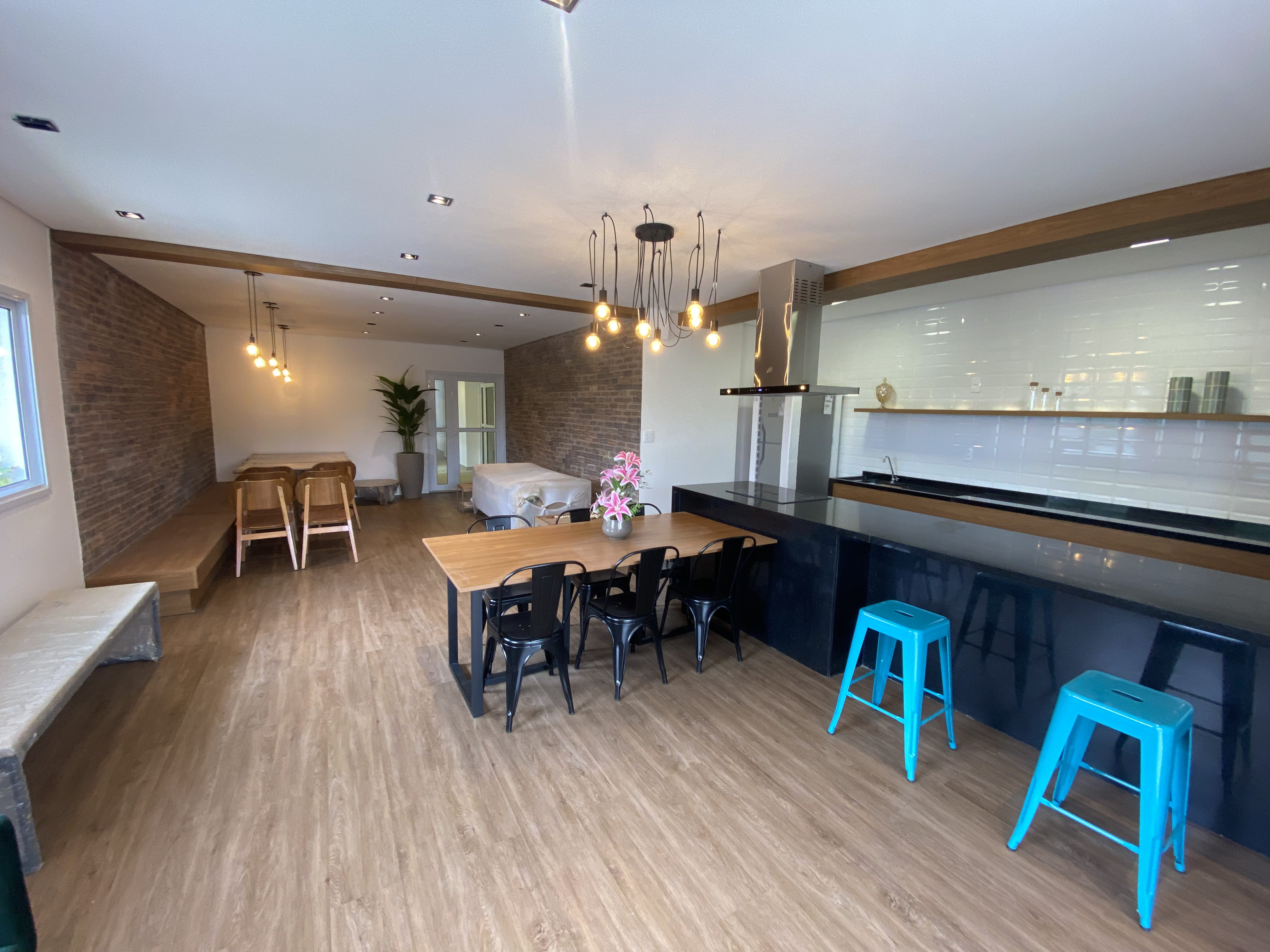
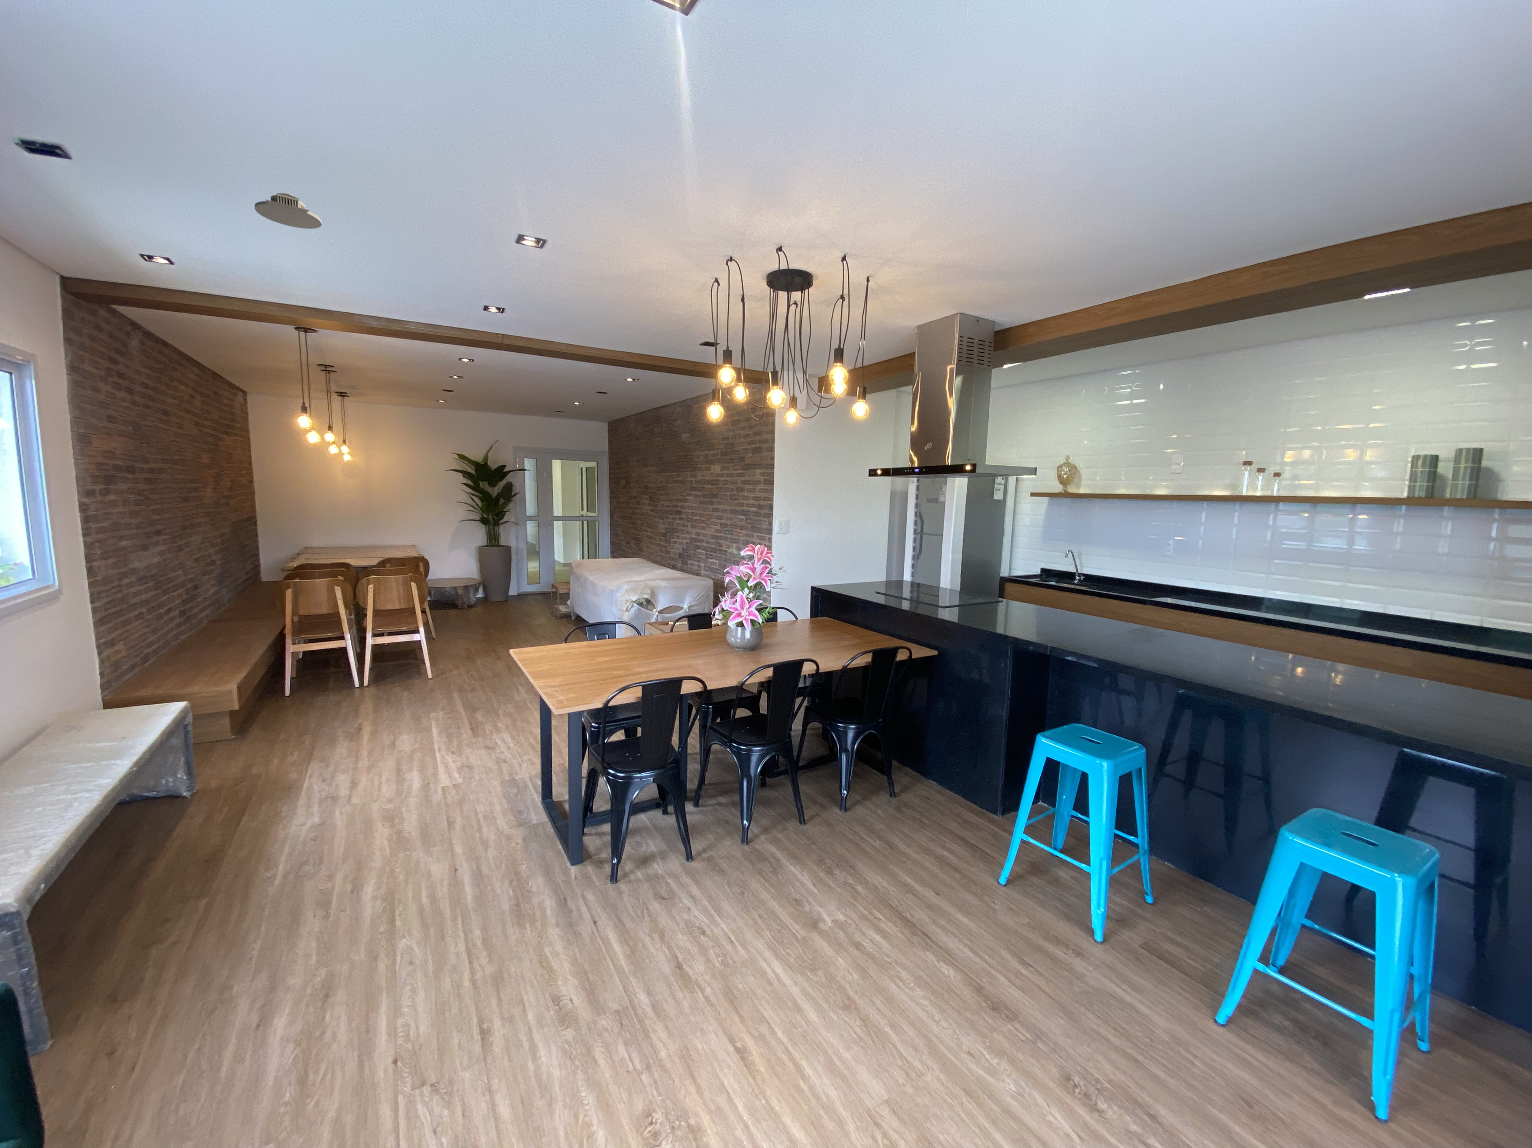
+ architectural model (288, 204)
